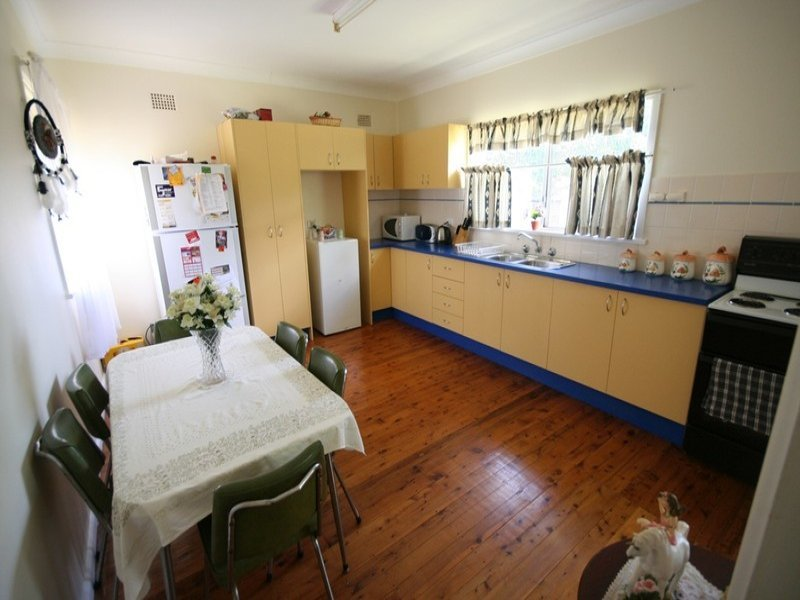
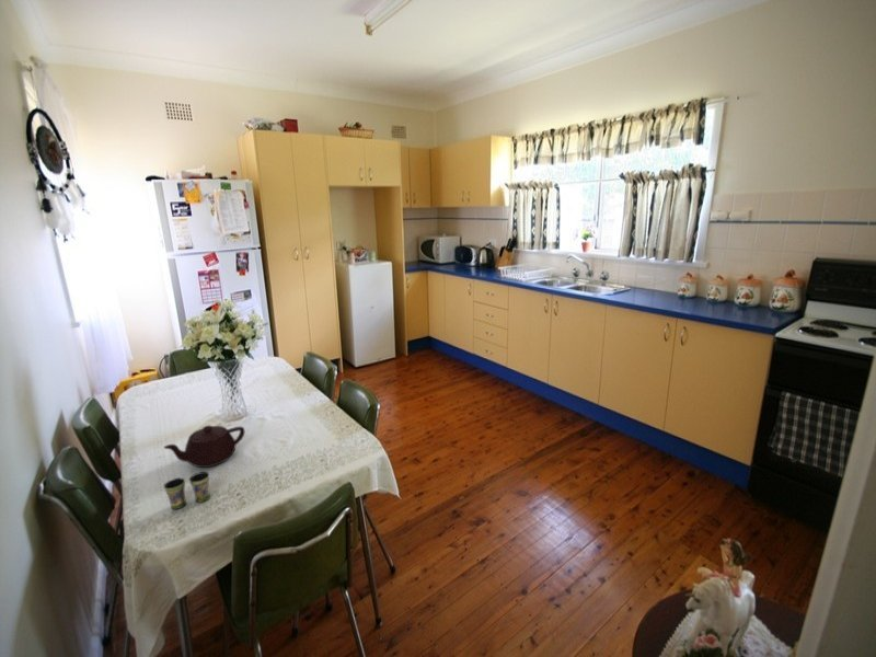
+ cup (184, 492)
+ teapot (207, 443)
